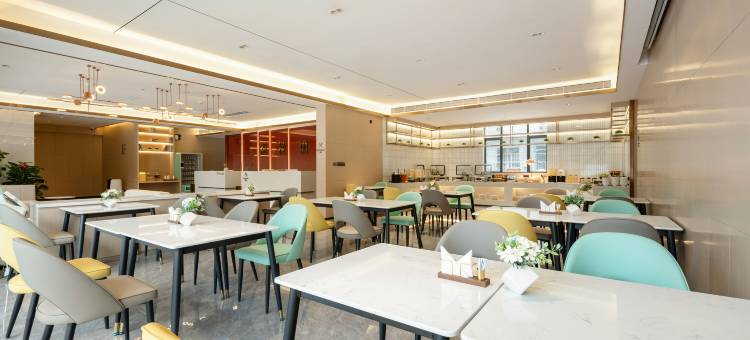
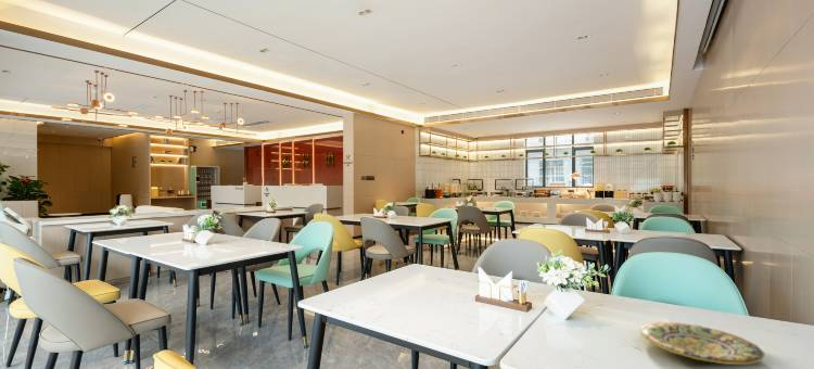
+ plate (697, 345)
